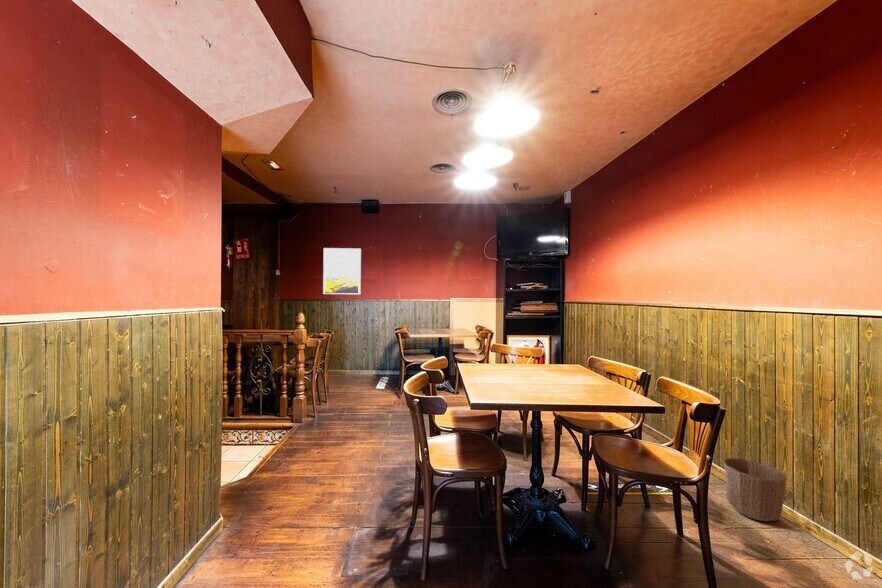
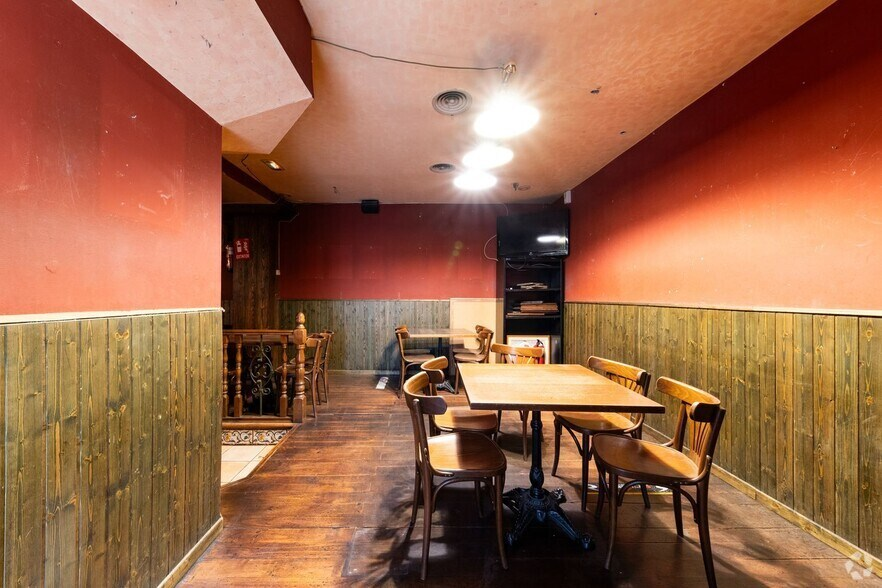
- waste basket (753, 489)
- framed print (342, 271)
